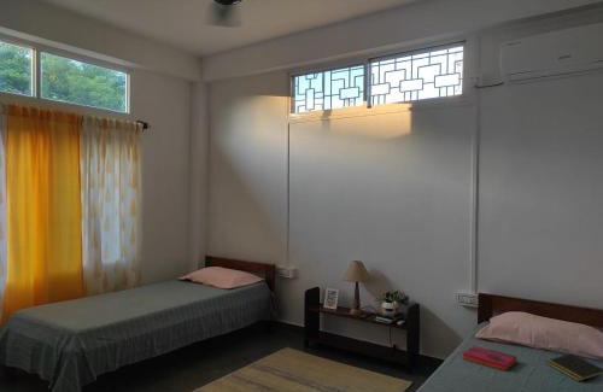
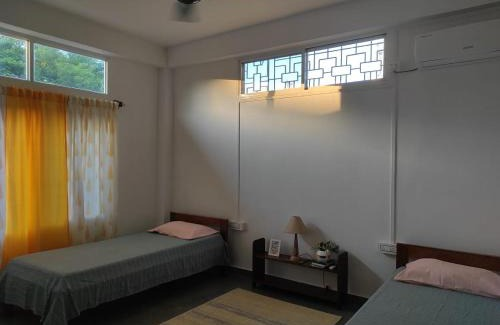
- notepad (574, 367)
- hardback book (488, 357)
